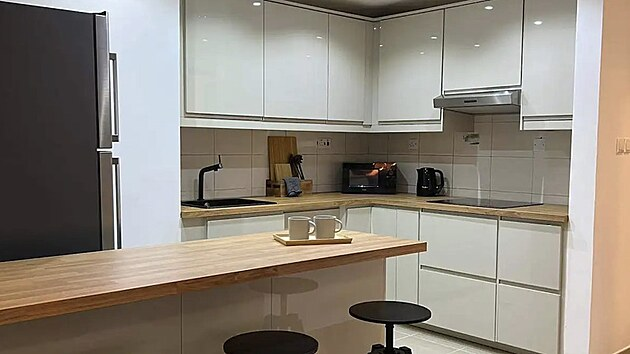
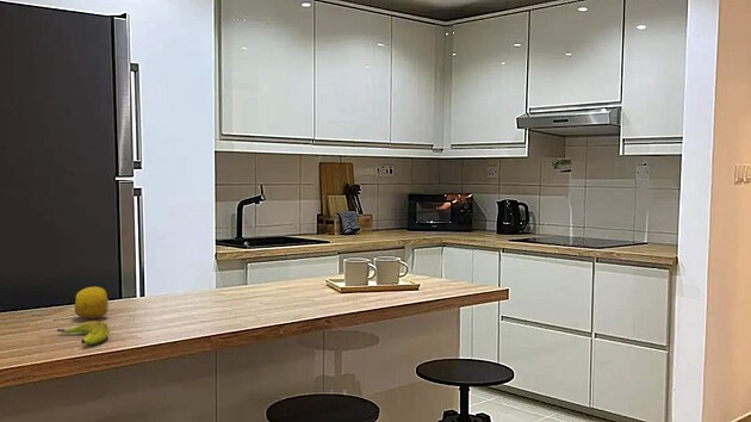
+ fruit (92, 302)
+ banana (88, 331)
